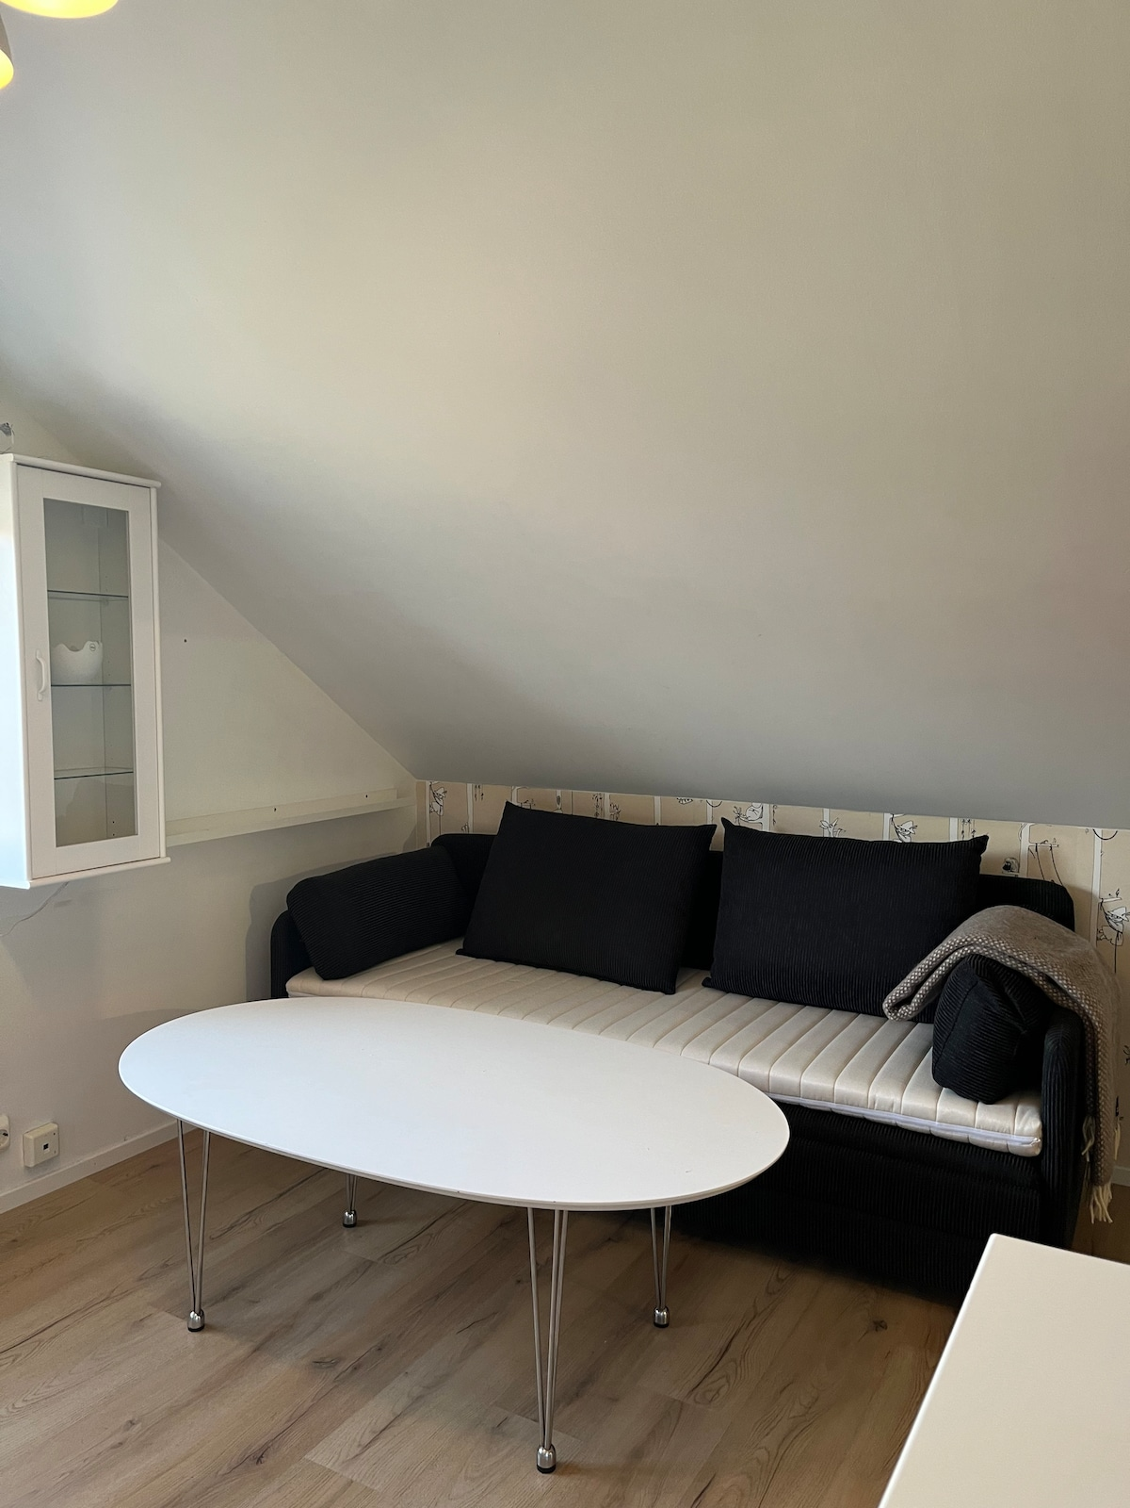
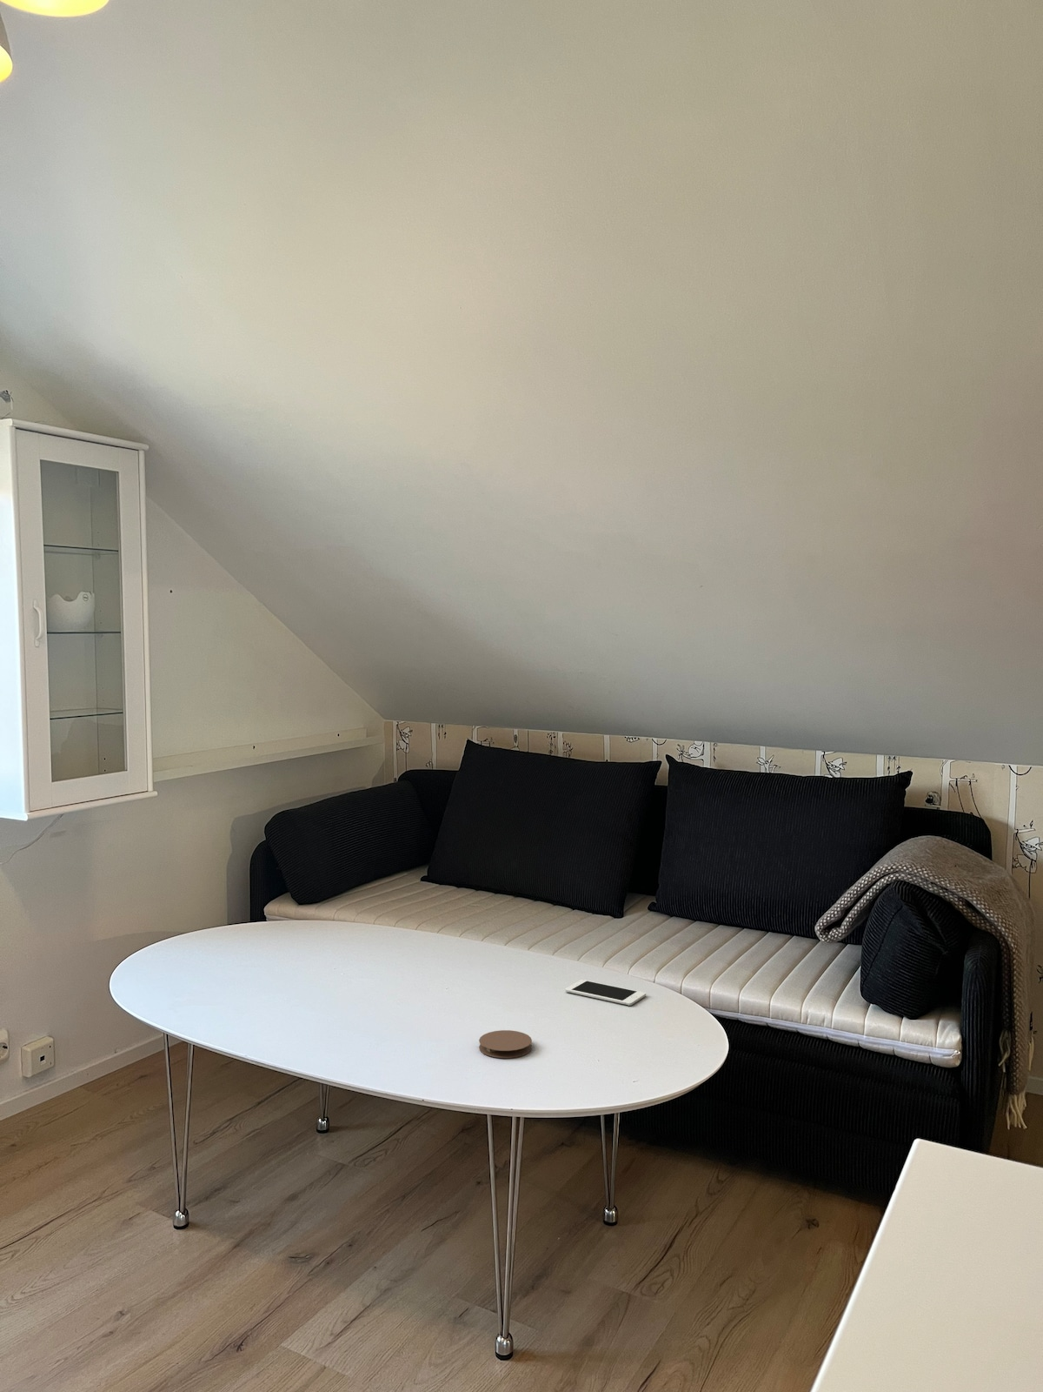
+ coaster (505, 1043)
+ cell phone (605, 992)
